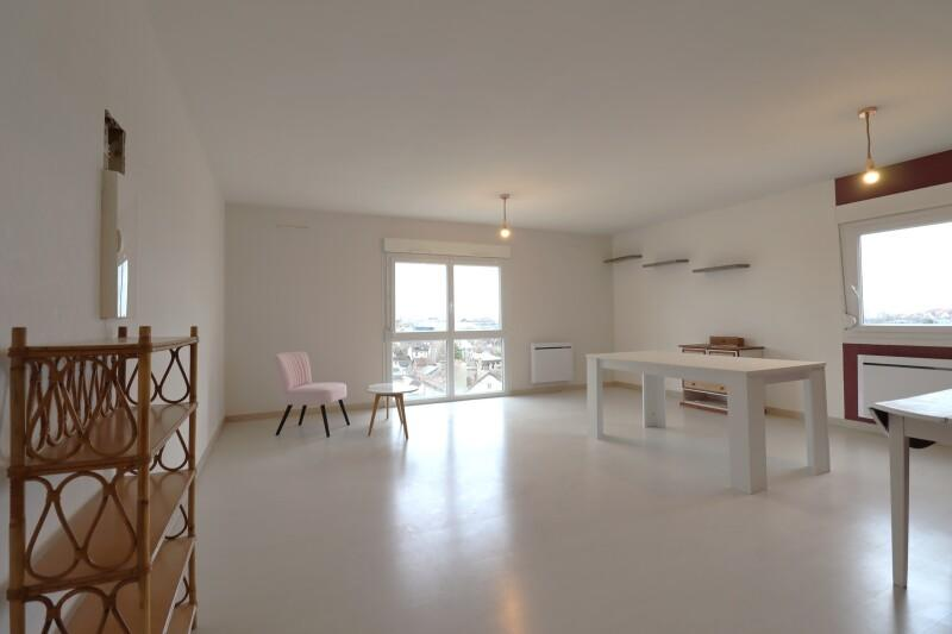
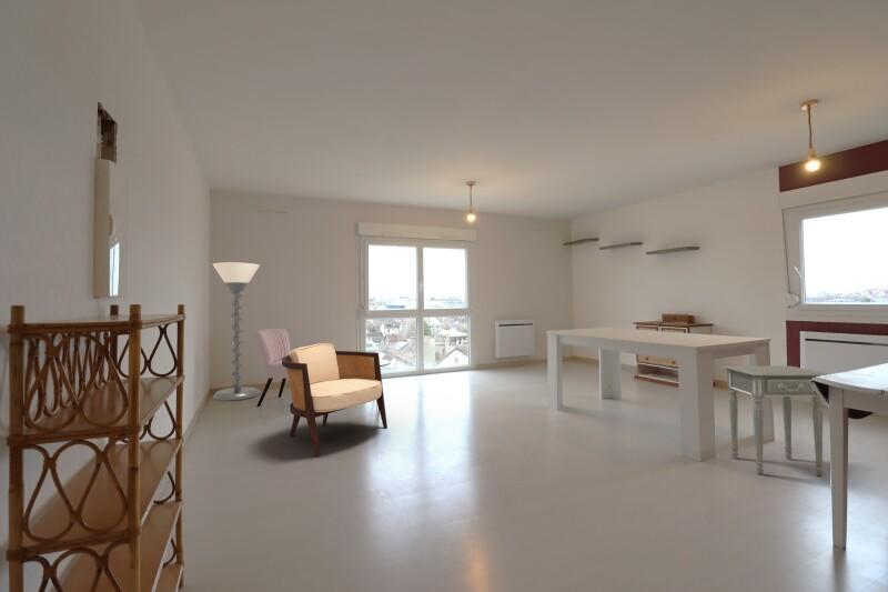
+ floor lamp (236, 330)
+ armchair (332, 390)
+ side table (784, 418)
